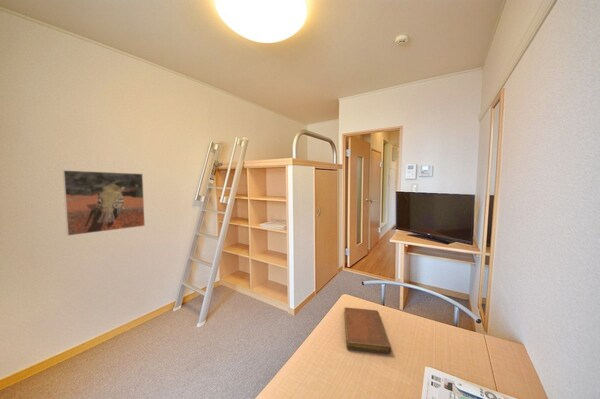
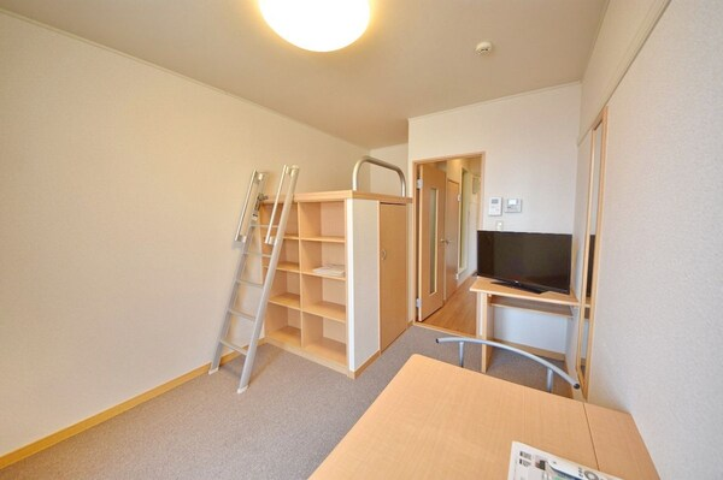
- notebook (364, 327)
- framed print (108, 201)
